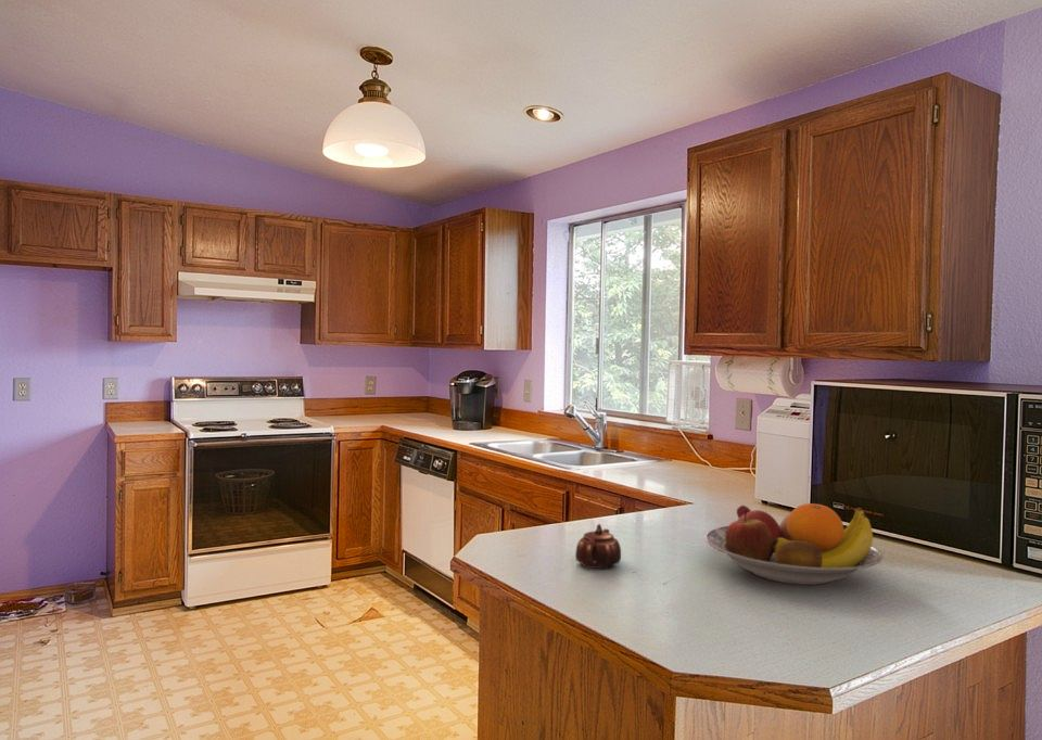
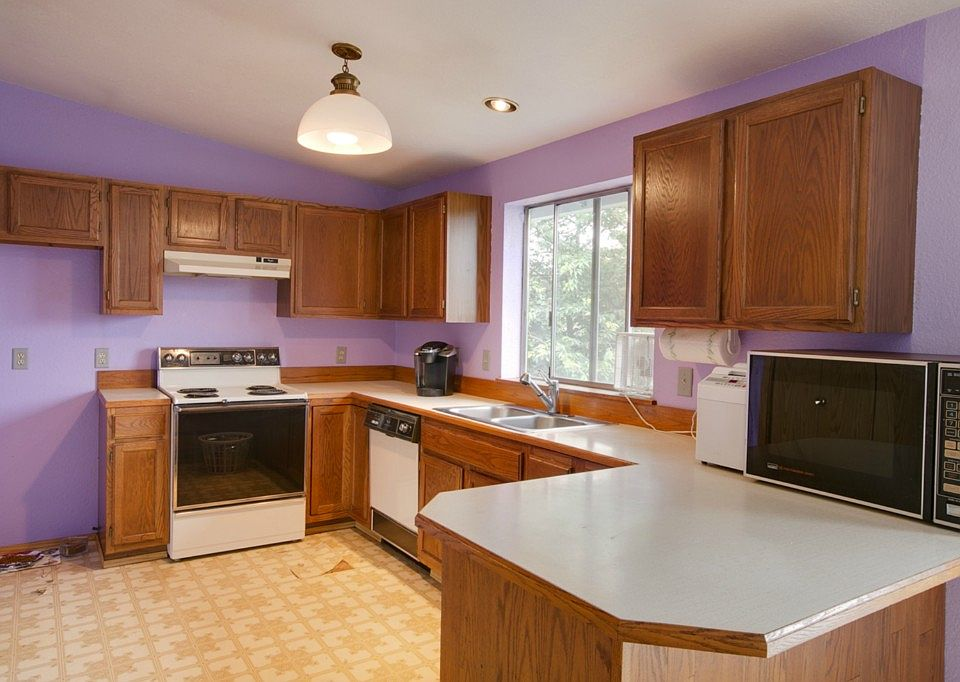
- fruit bowl (790, 536)
- teapot (597, 544)
